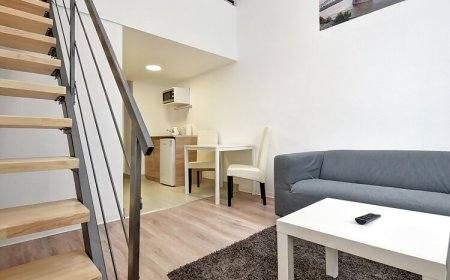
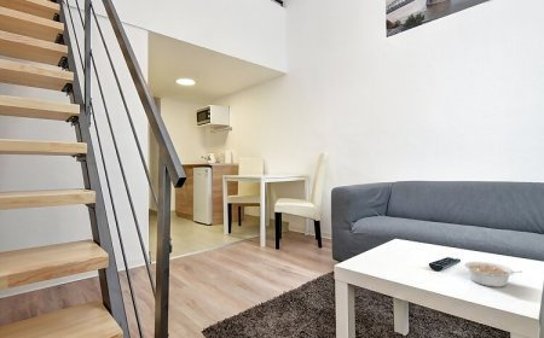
+ legume (490, 273)
